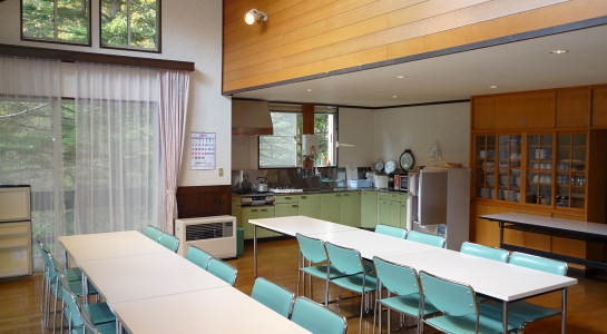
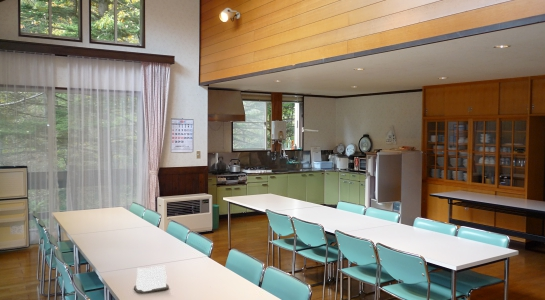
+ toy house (151, 277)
